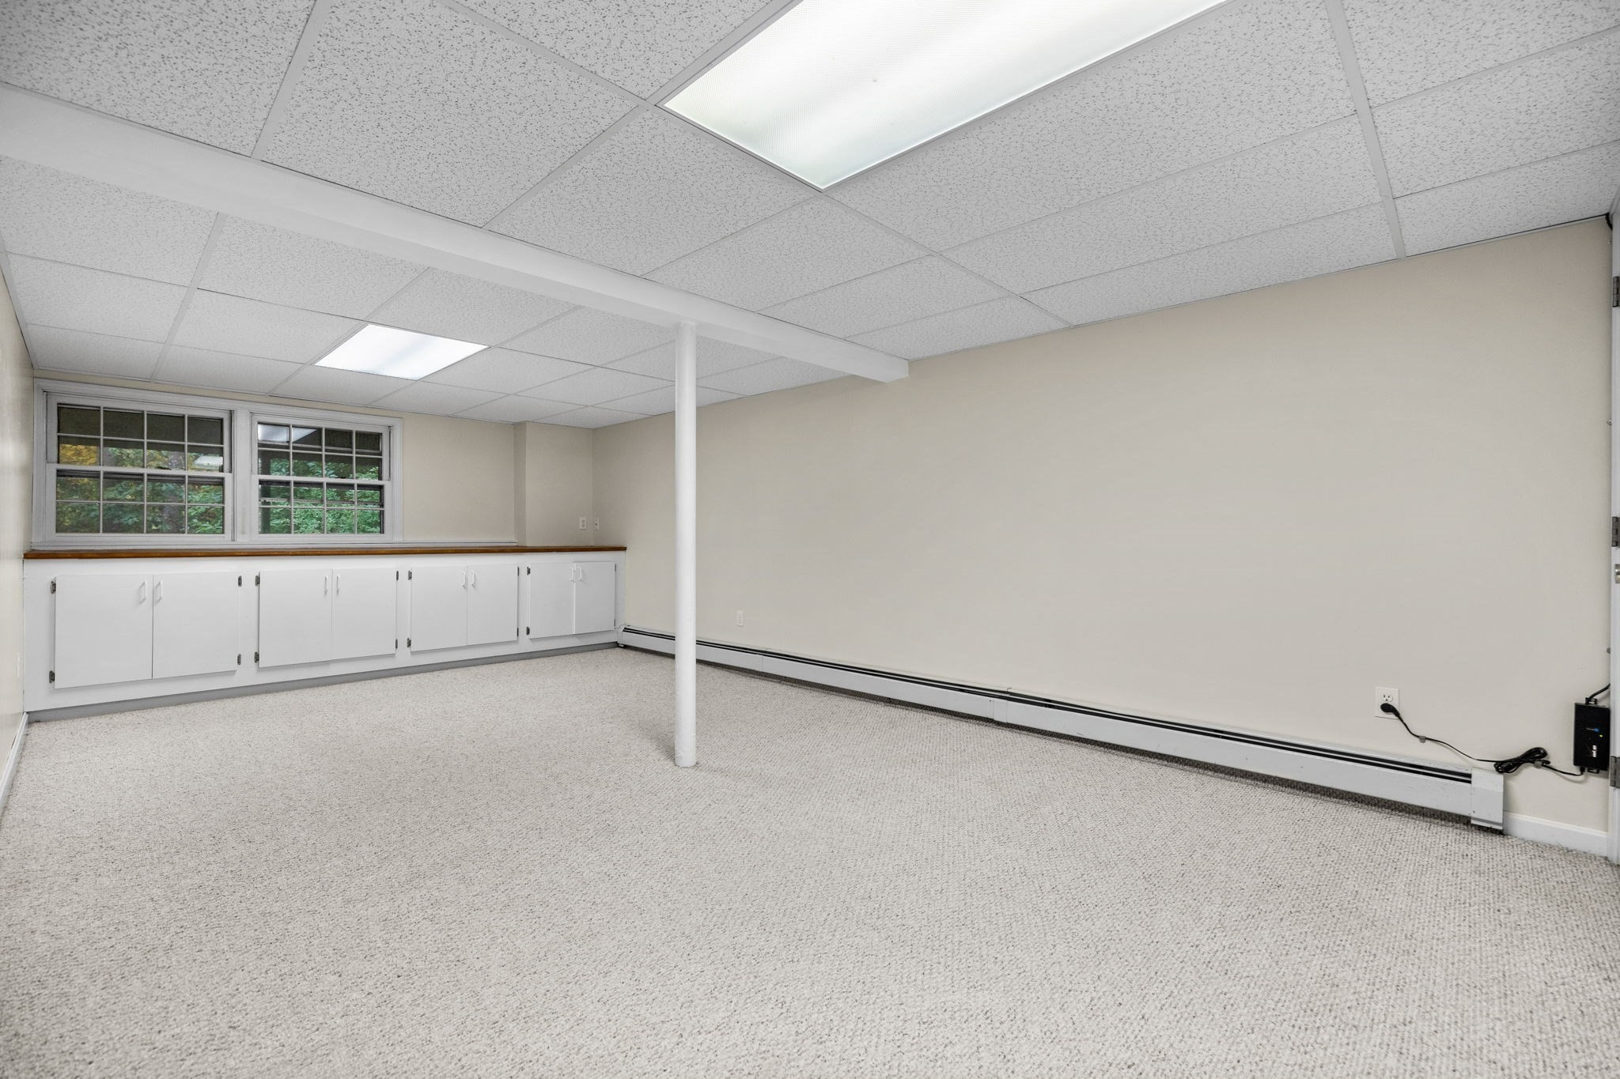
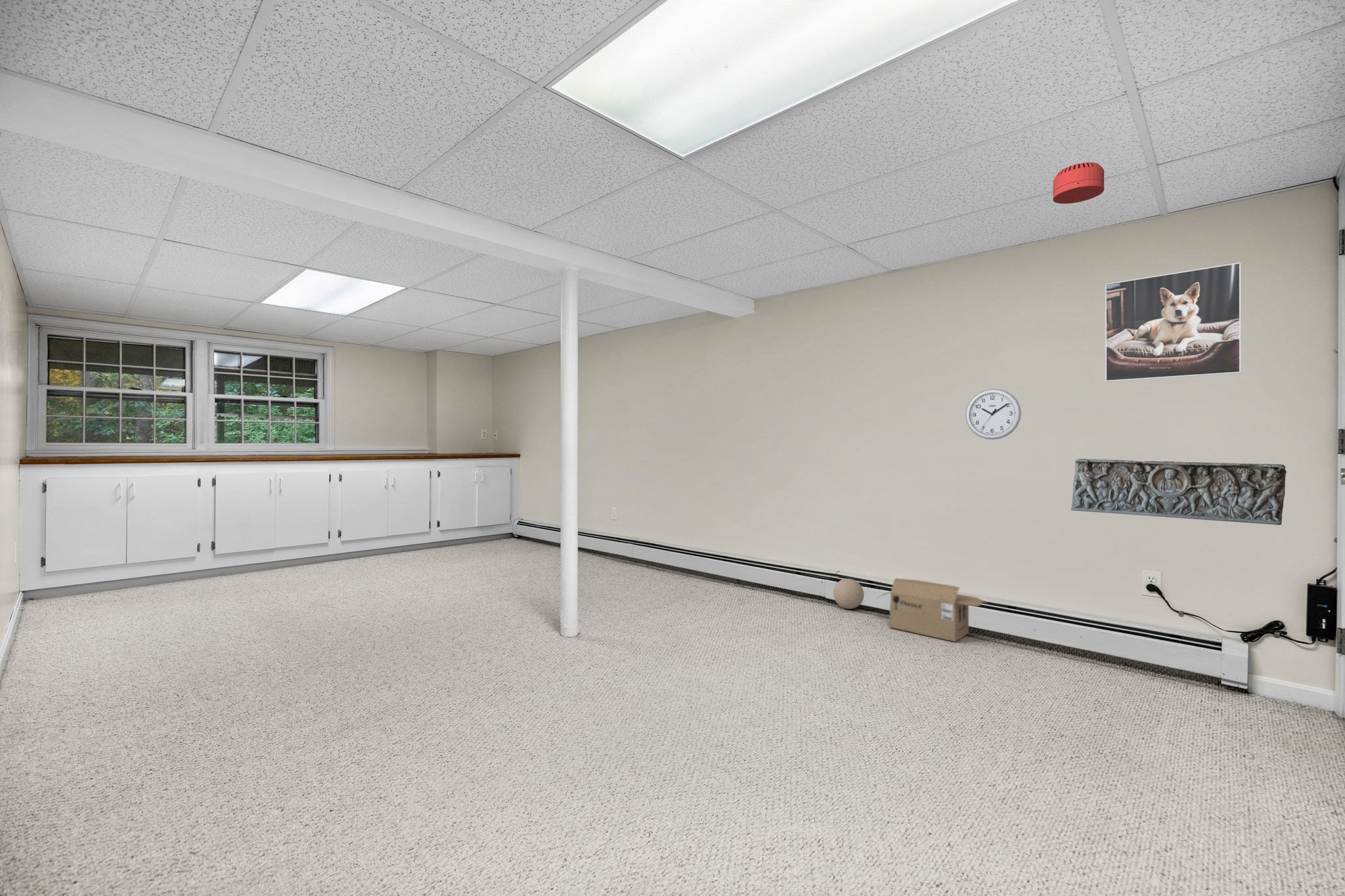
+ wall clock (992, 414)
+ ball (849, 593)
+ wall relief (1168, 488)
+ smoke detector (1078, 182)
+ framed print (1169, 326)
+ cardboard box (933, 604)
